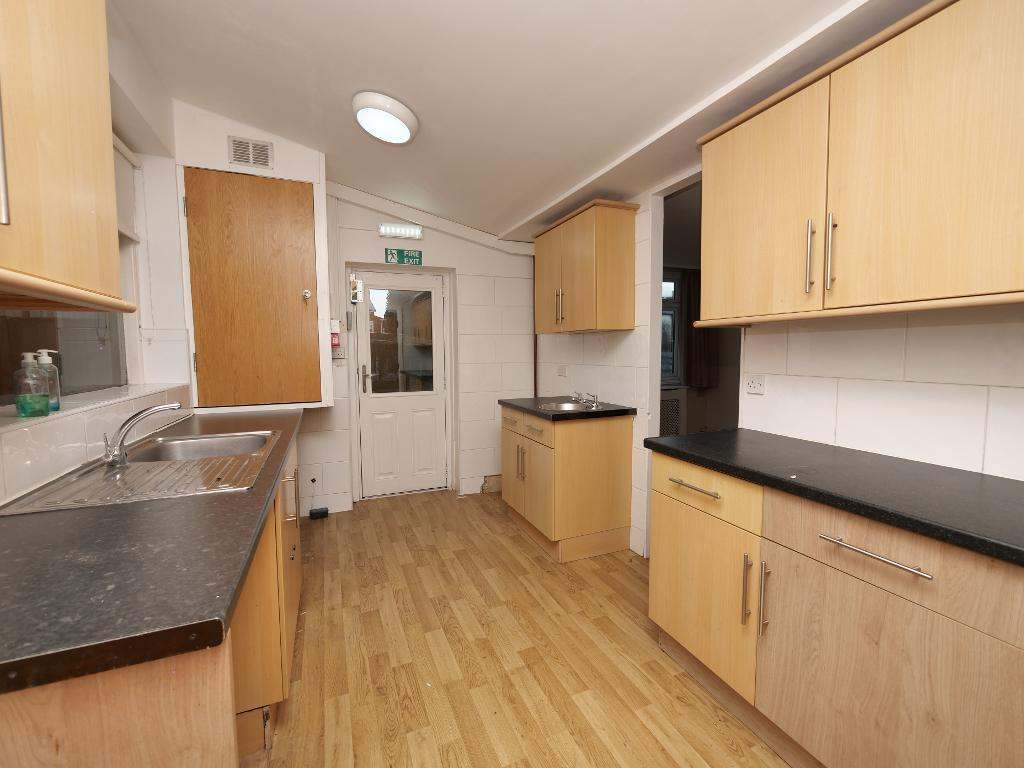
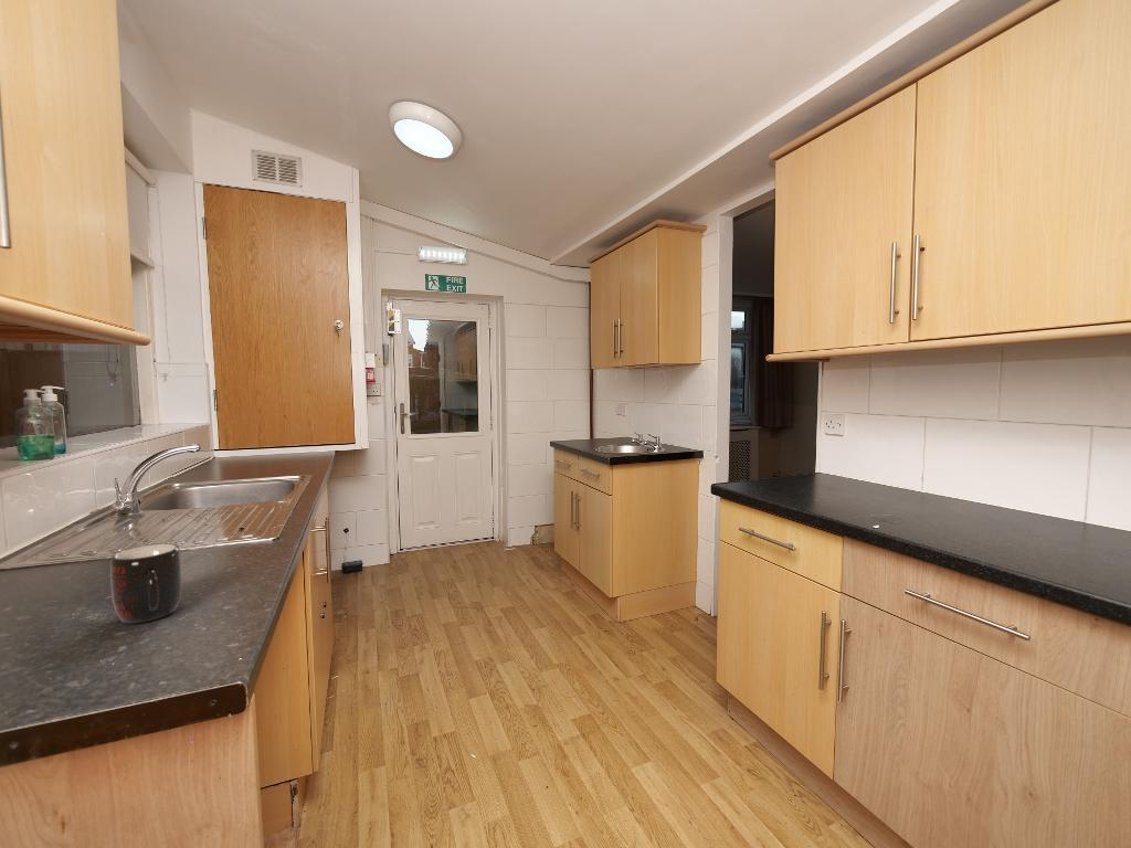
+ mug (148, 584)
